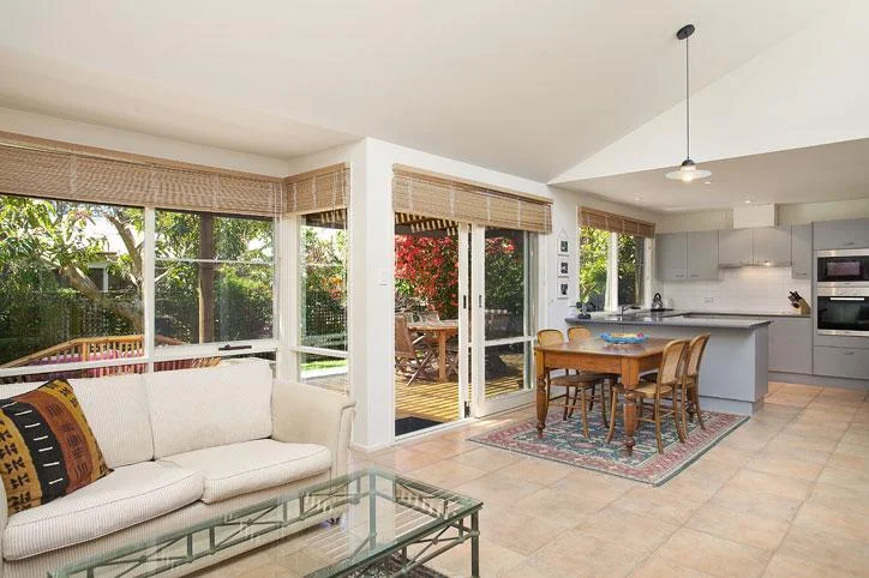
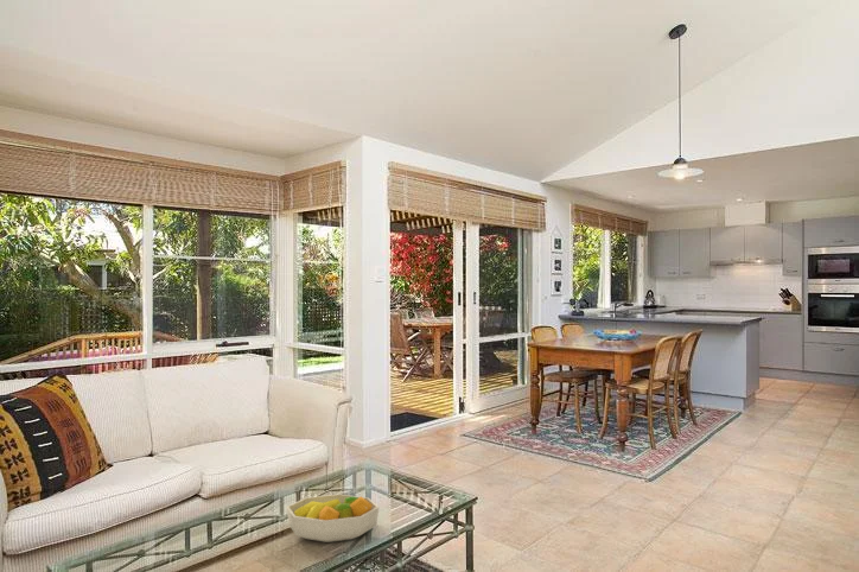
+ fruit bowl (332, 513)
